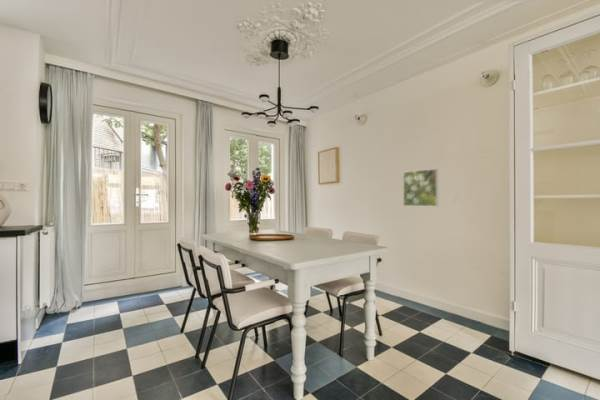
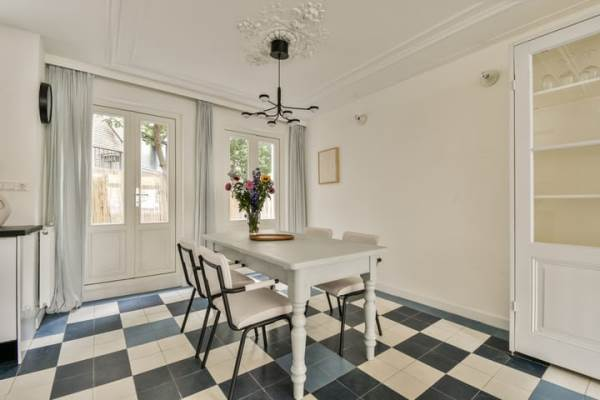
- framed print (419, 188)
